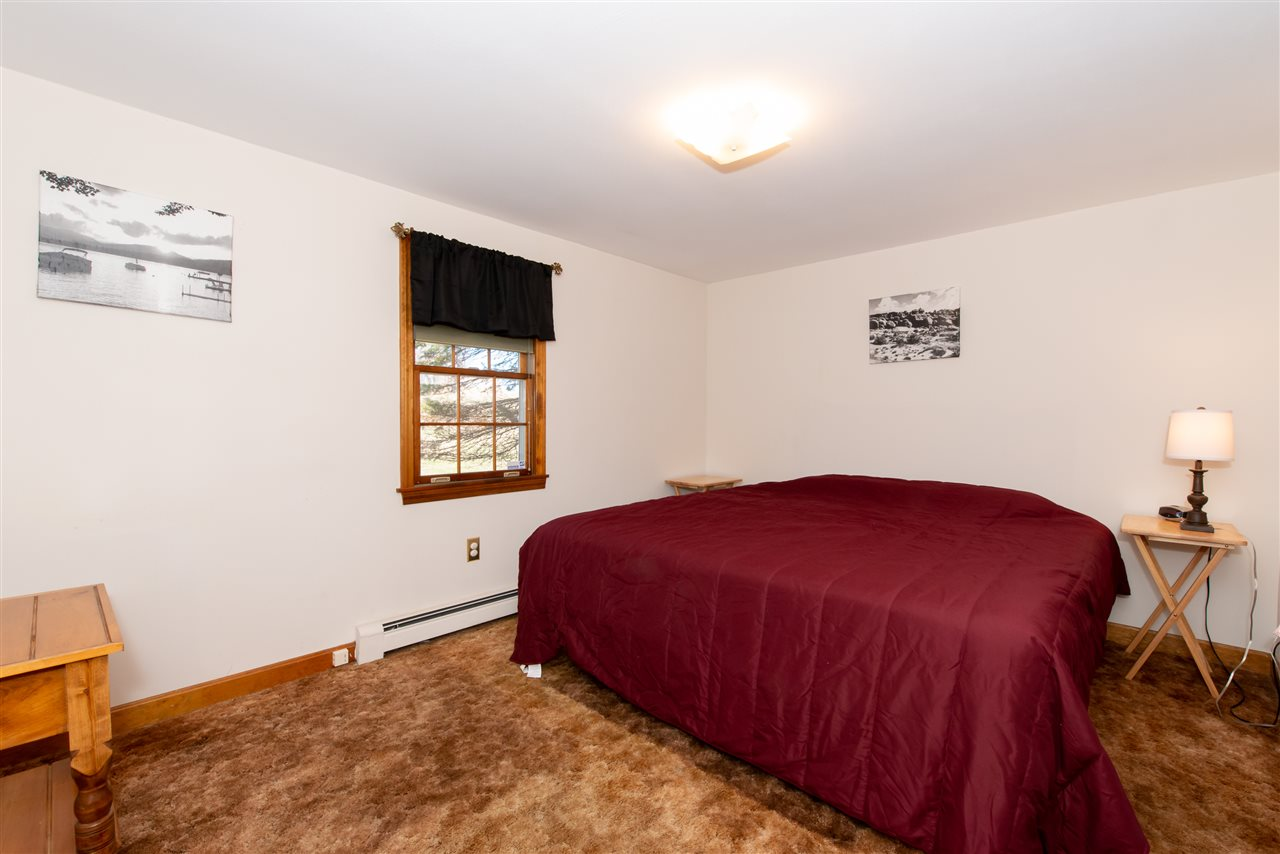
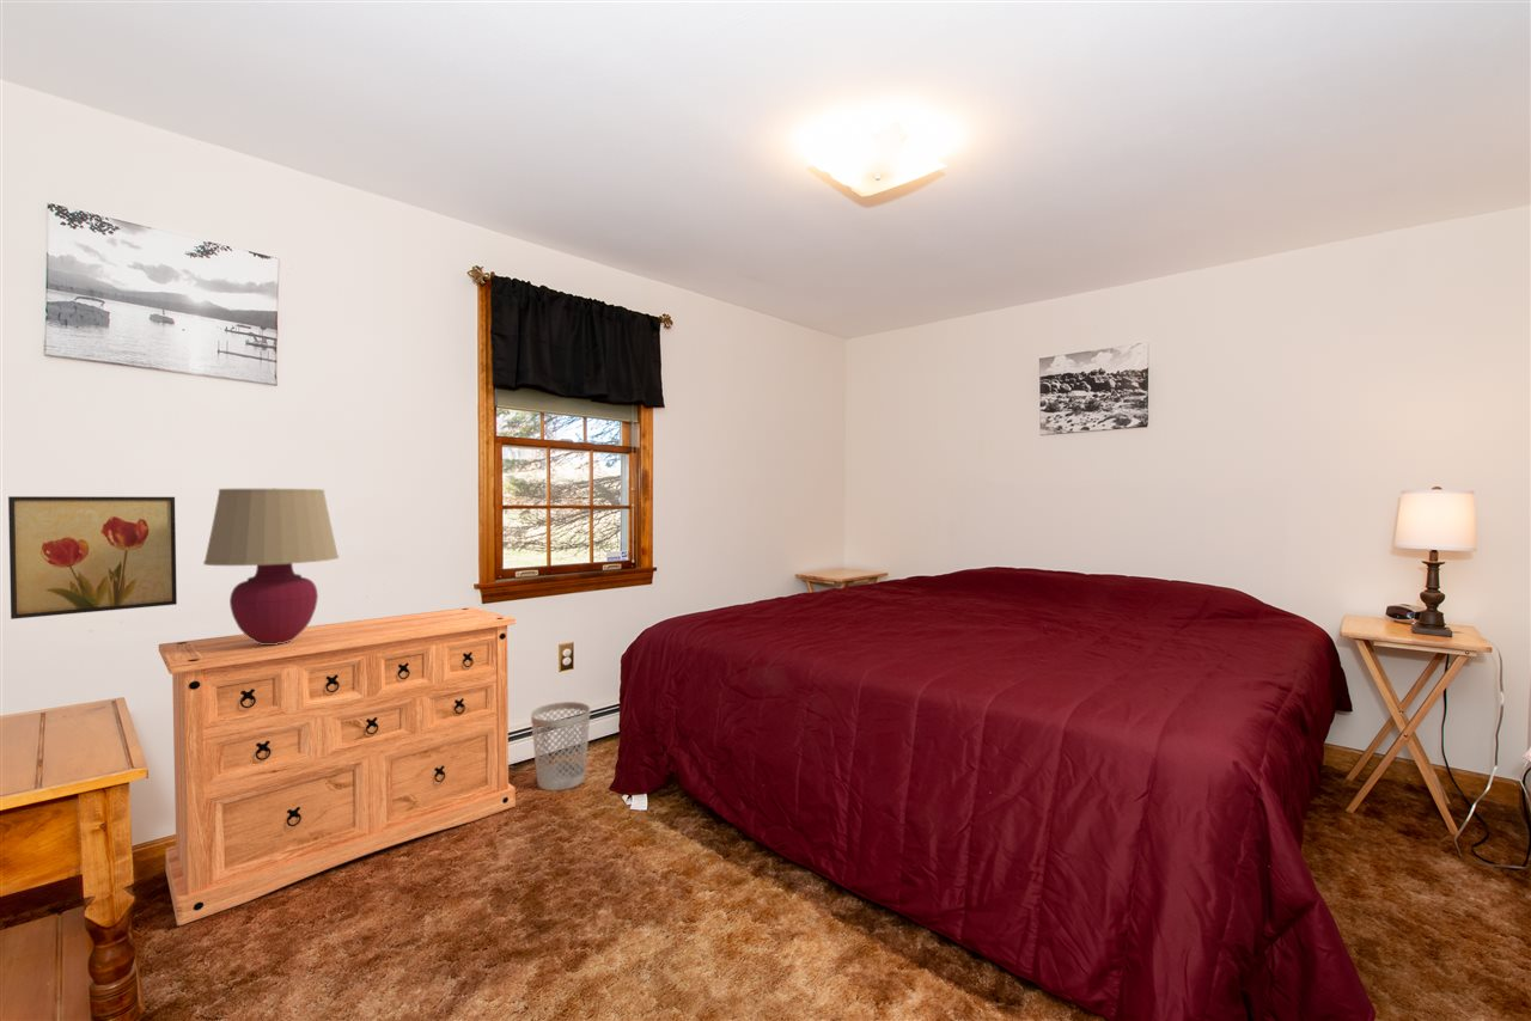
+ table lamp (274, 564)
+ dresser (355, 732)
+ wall art (97, 554)
+ wastebasket (561, 745)
